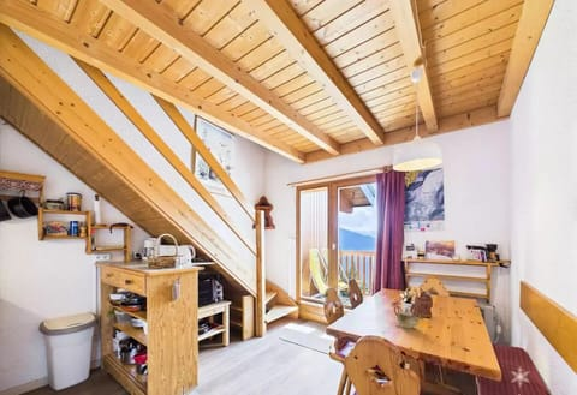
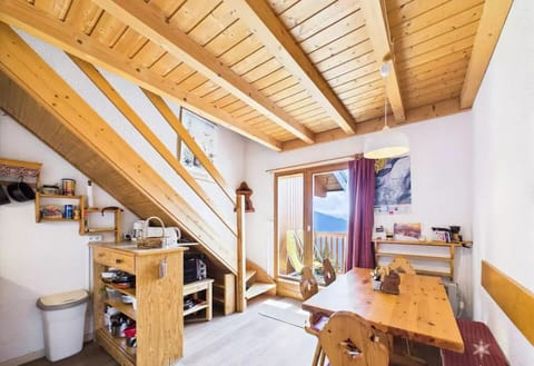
- teapot (408, 317)
